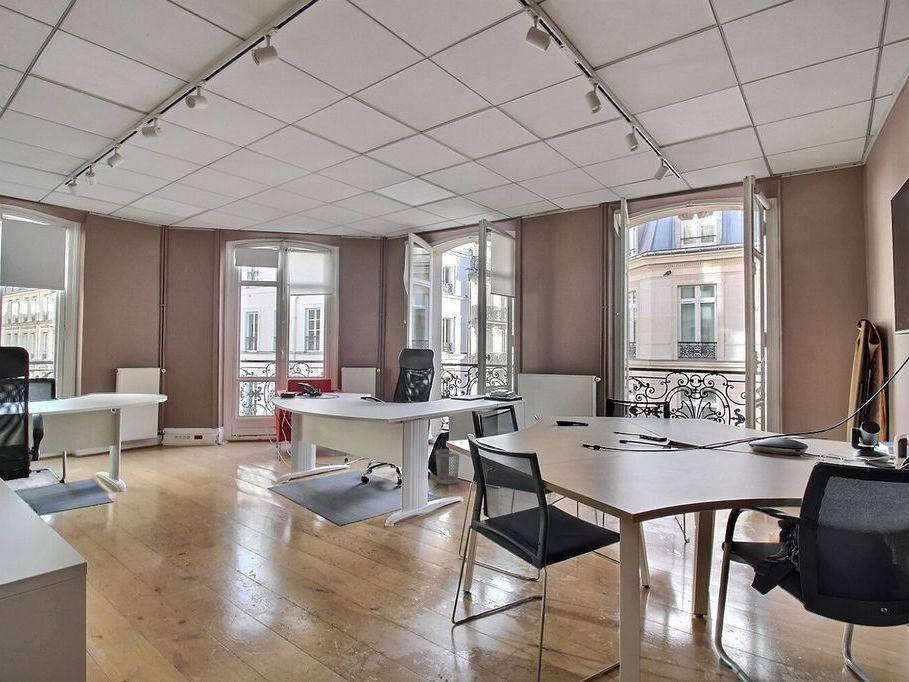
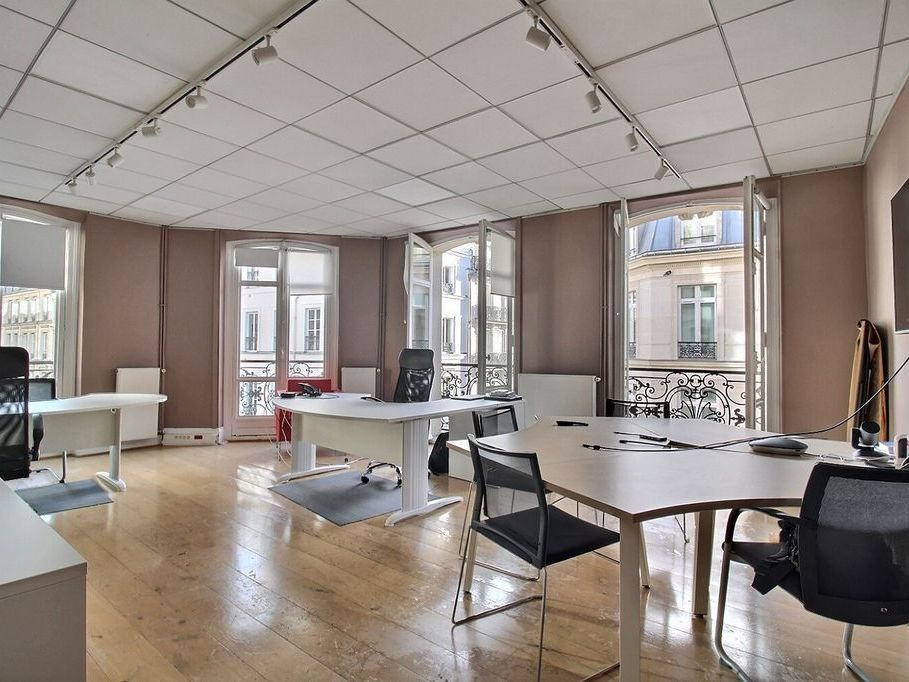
- wastebasket (447, 466)
